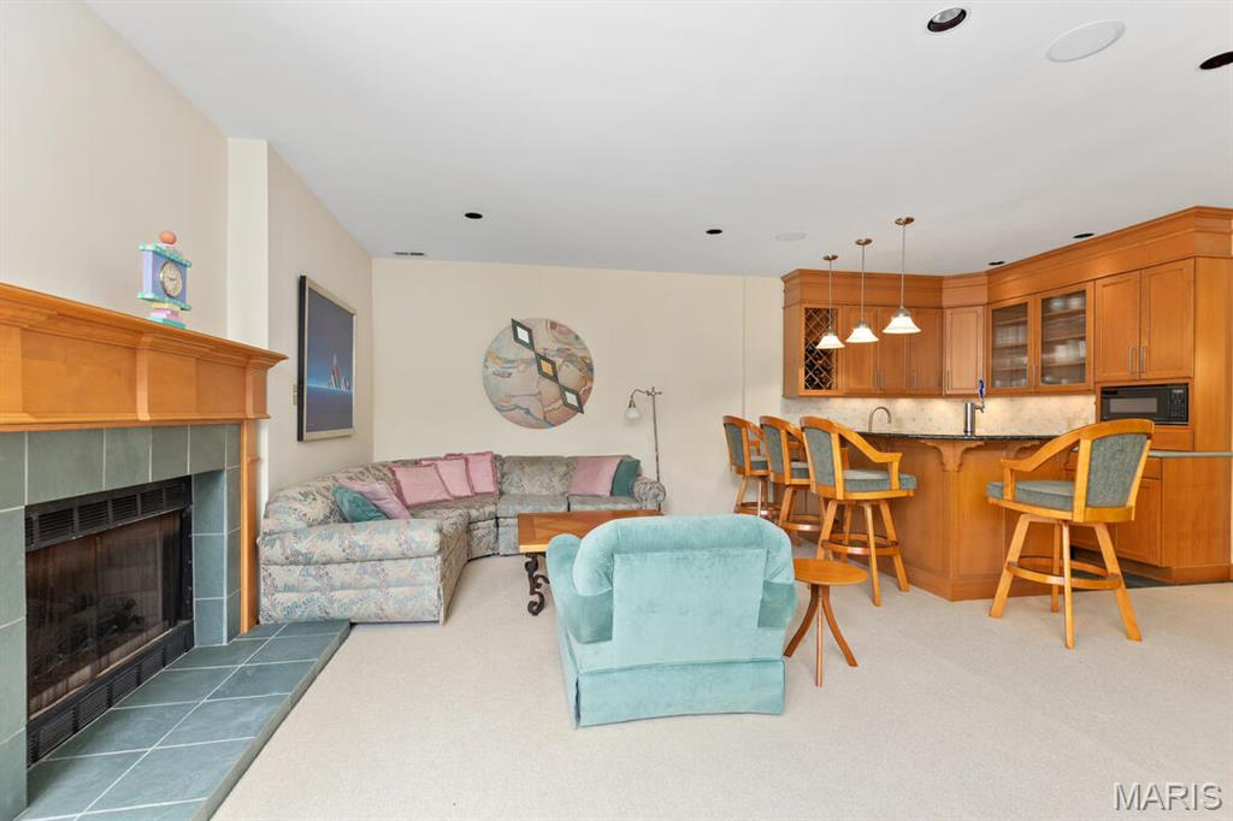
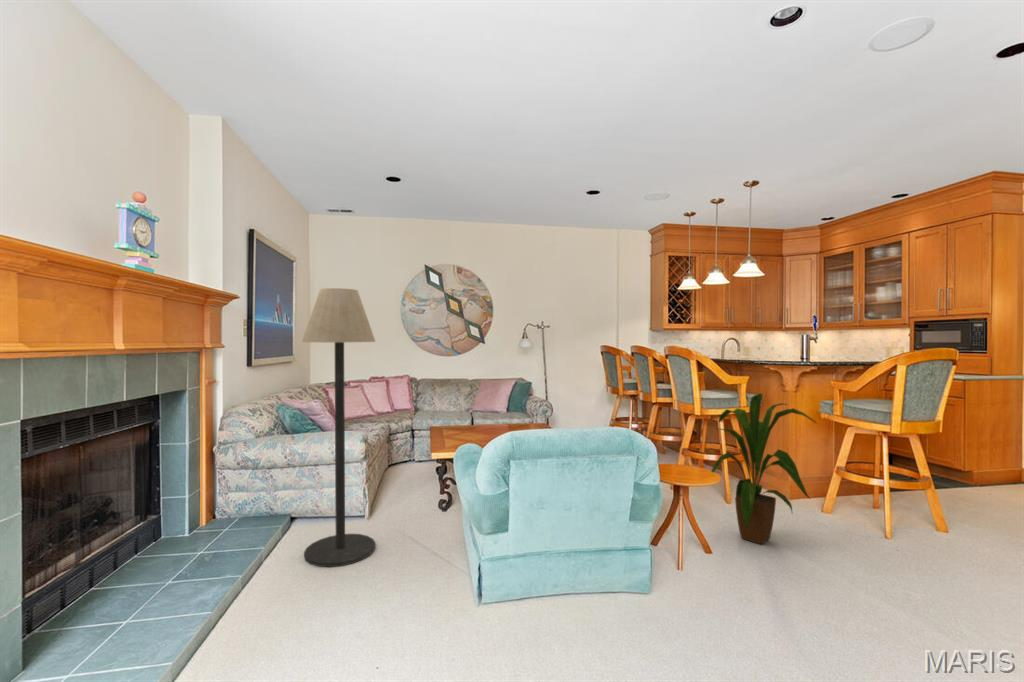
+ floor lamp (339, 420)
+ house plant (762, 462)
